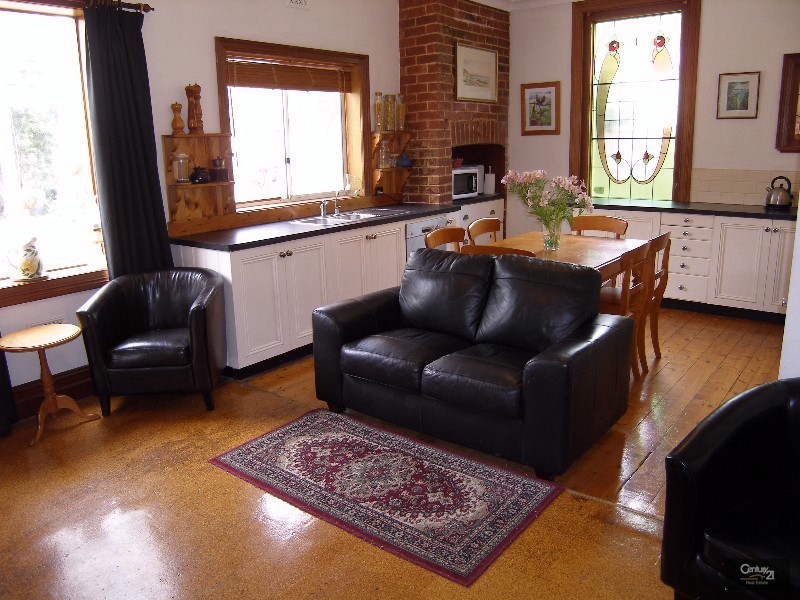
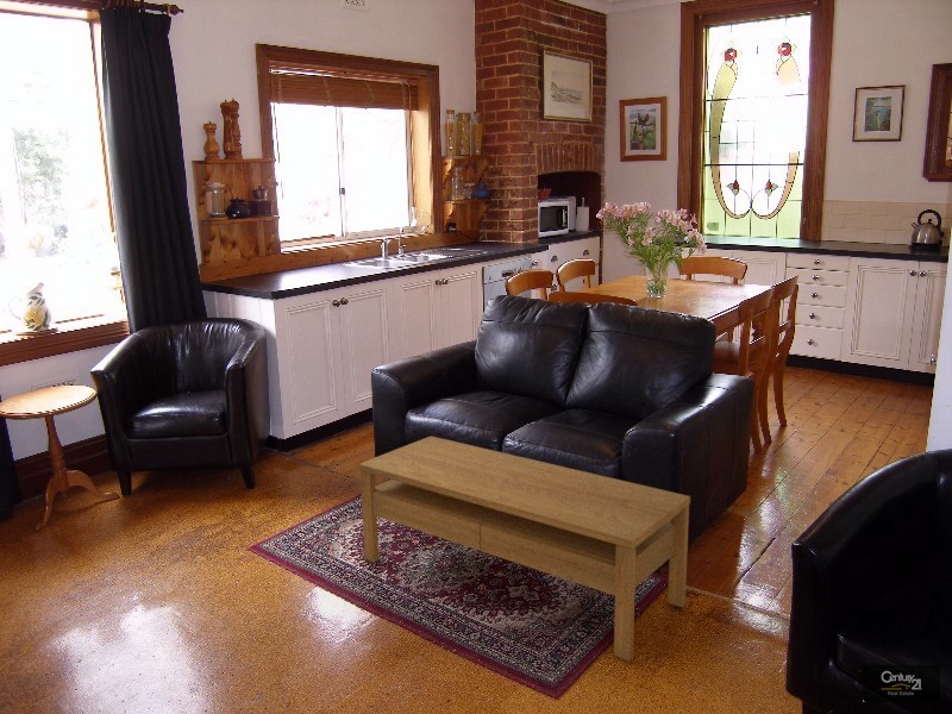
+ coffee table (514, 530)
